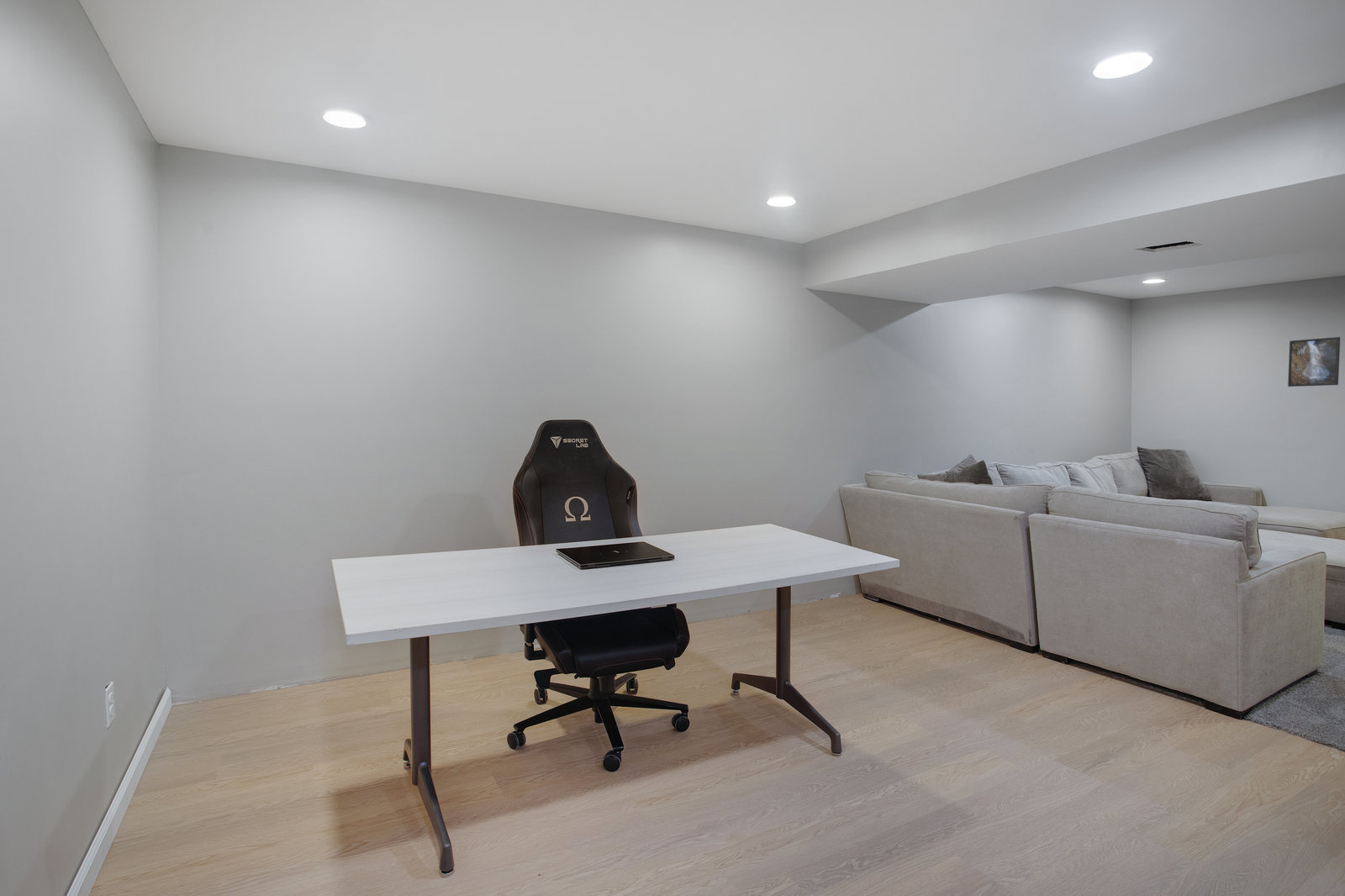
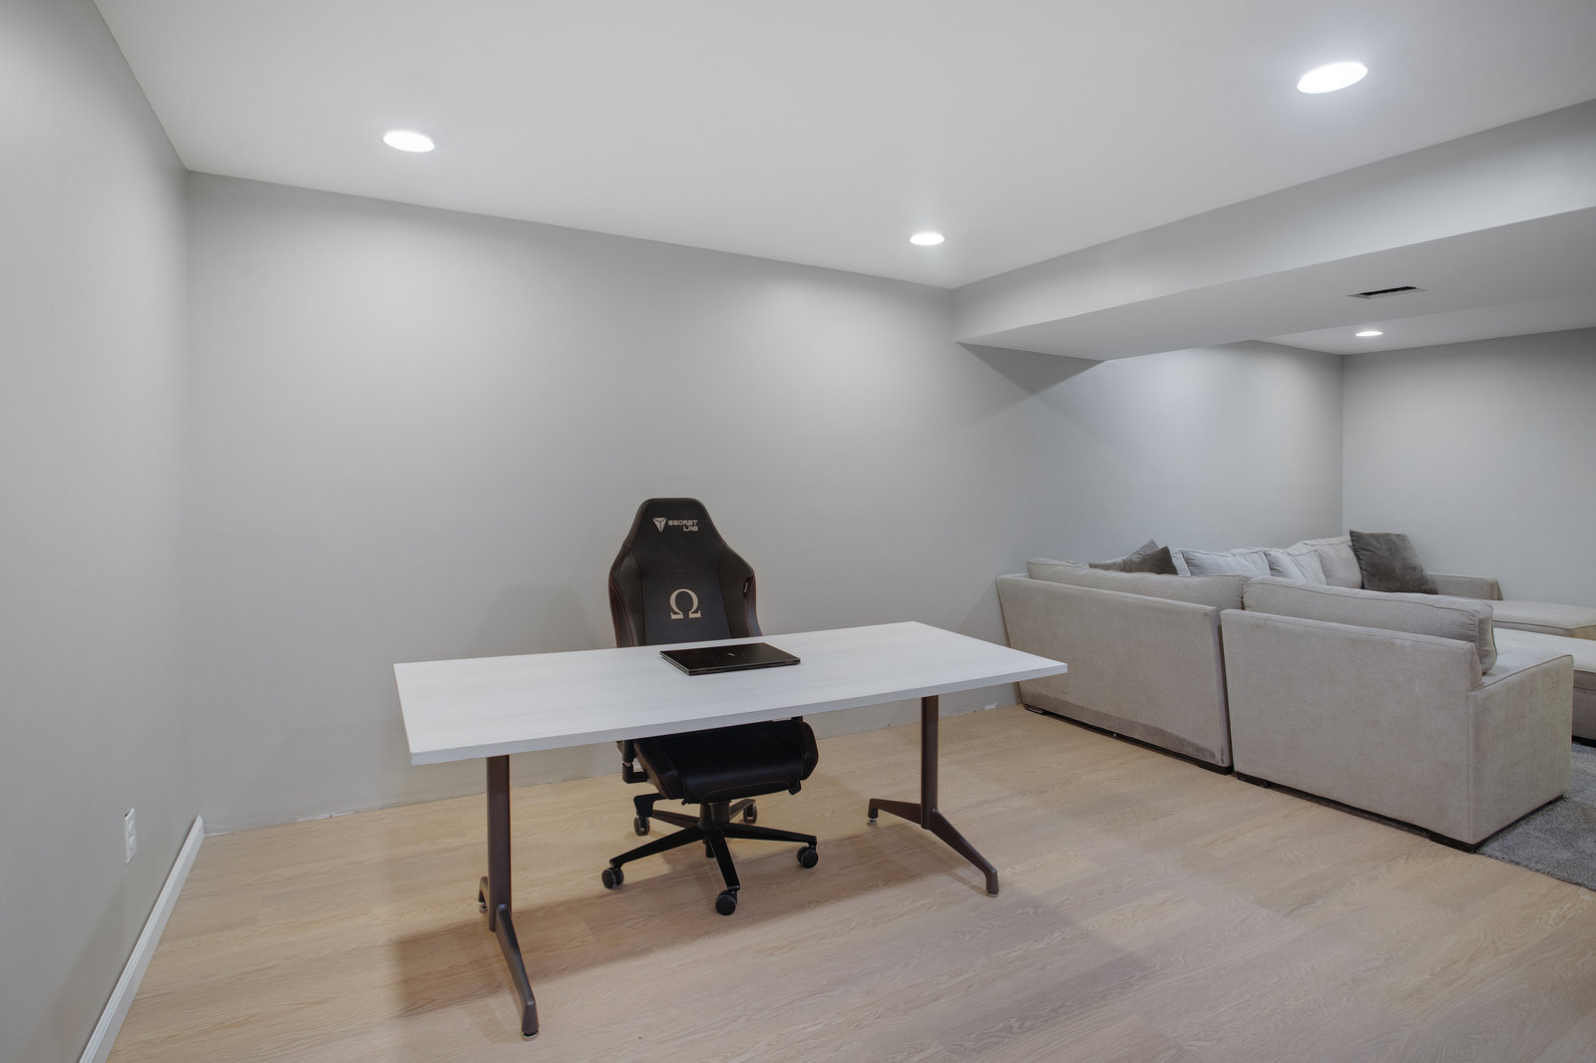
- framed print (1313, 362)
